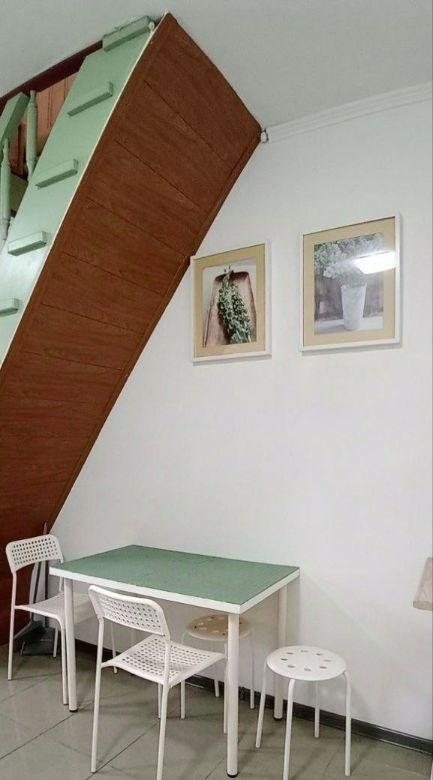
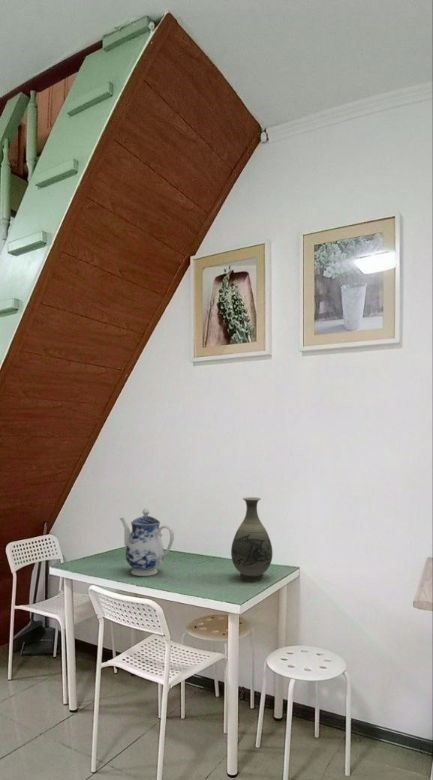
+ vase (251, 537)
+ teapot (145, 540)
